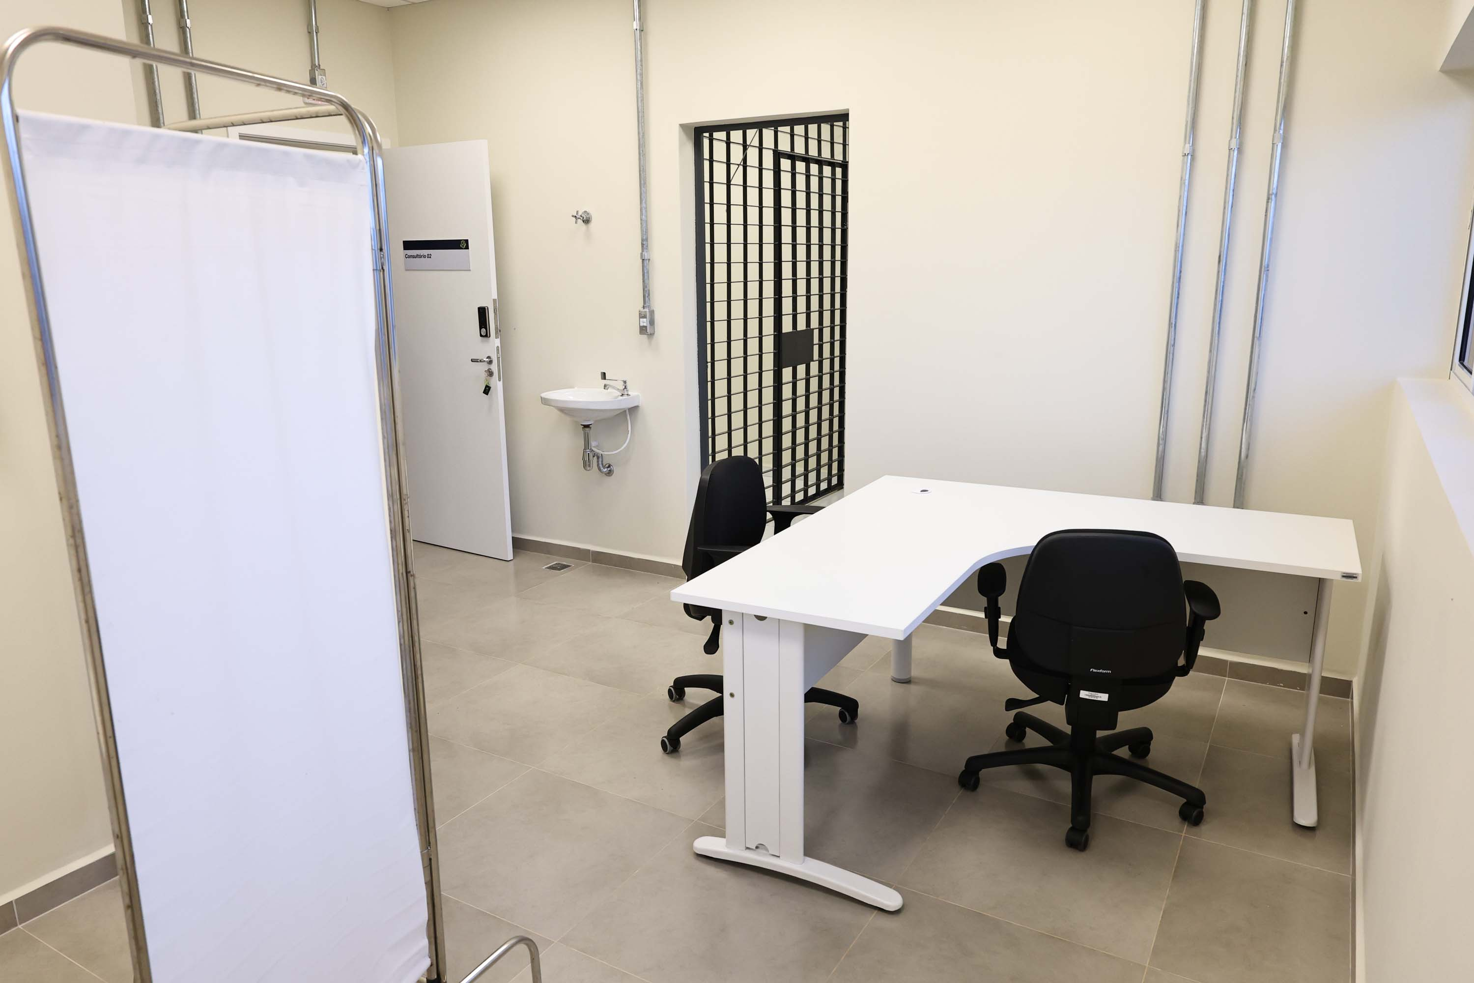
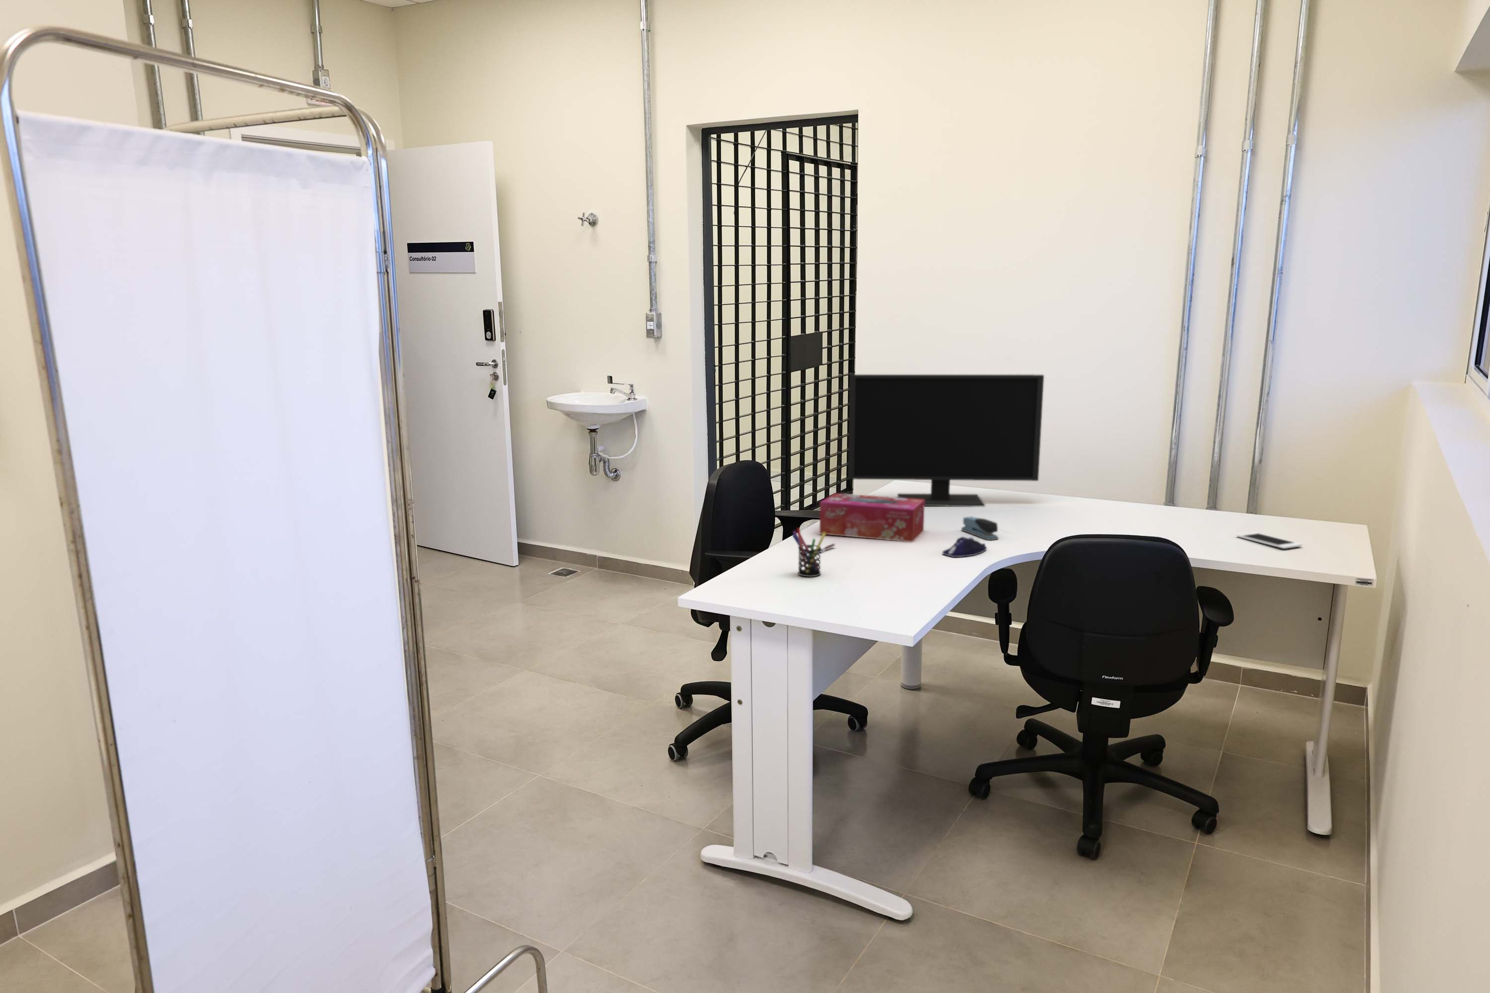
+ monitor (941, 438)
+ tissue box (872, 516)
+ cell phone (1268, 540)
+ pen (820, 550)
+ pen holder (808, 551)
+ stapler (980, 525)
+ computer mouse (965, 544)
